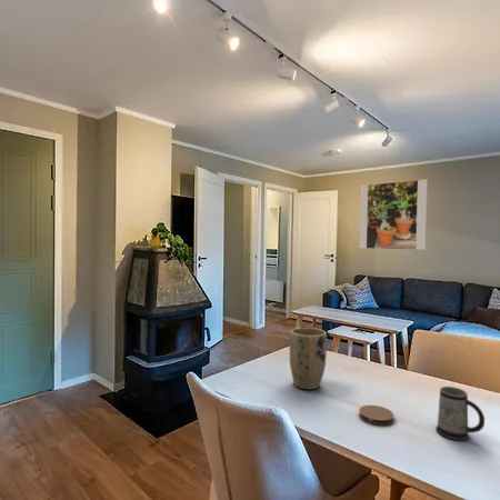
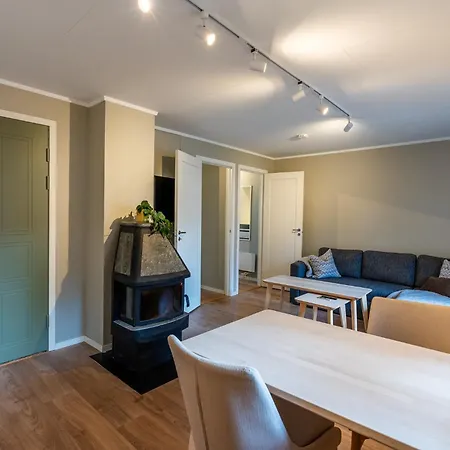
- mug (460, 413)
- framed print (391, 216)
- plant pot (307, 358)
- coaster (376, 414)
